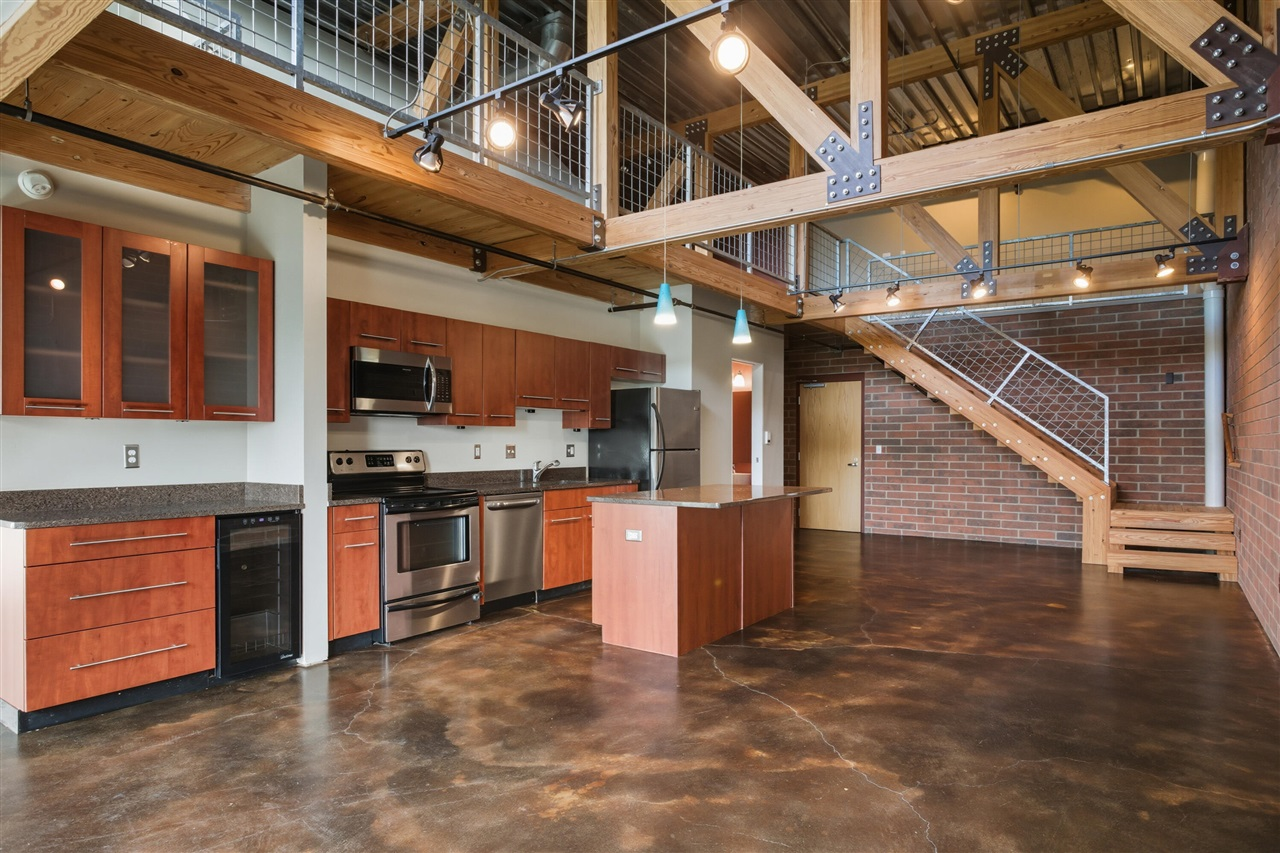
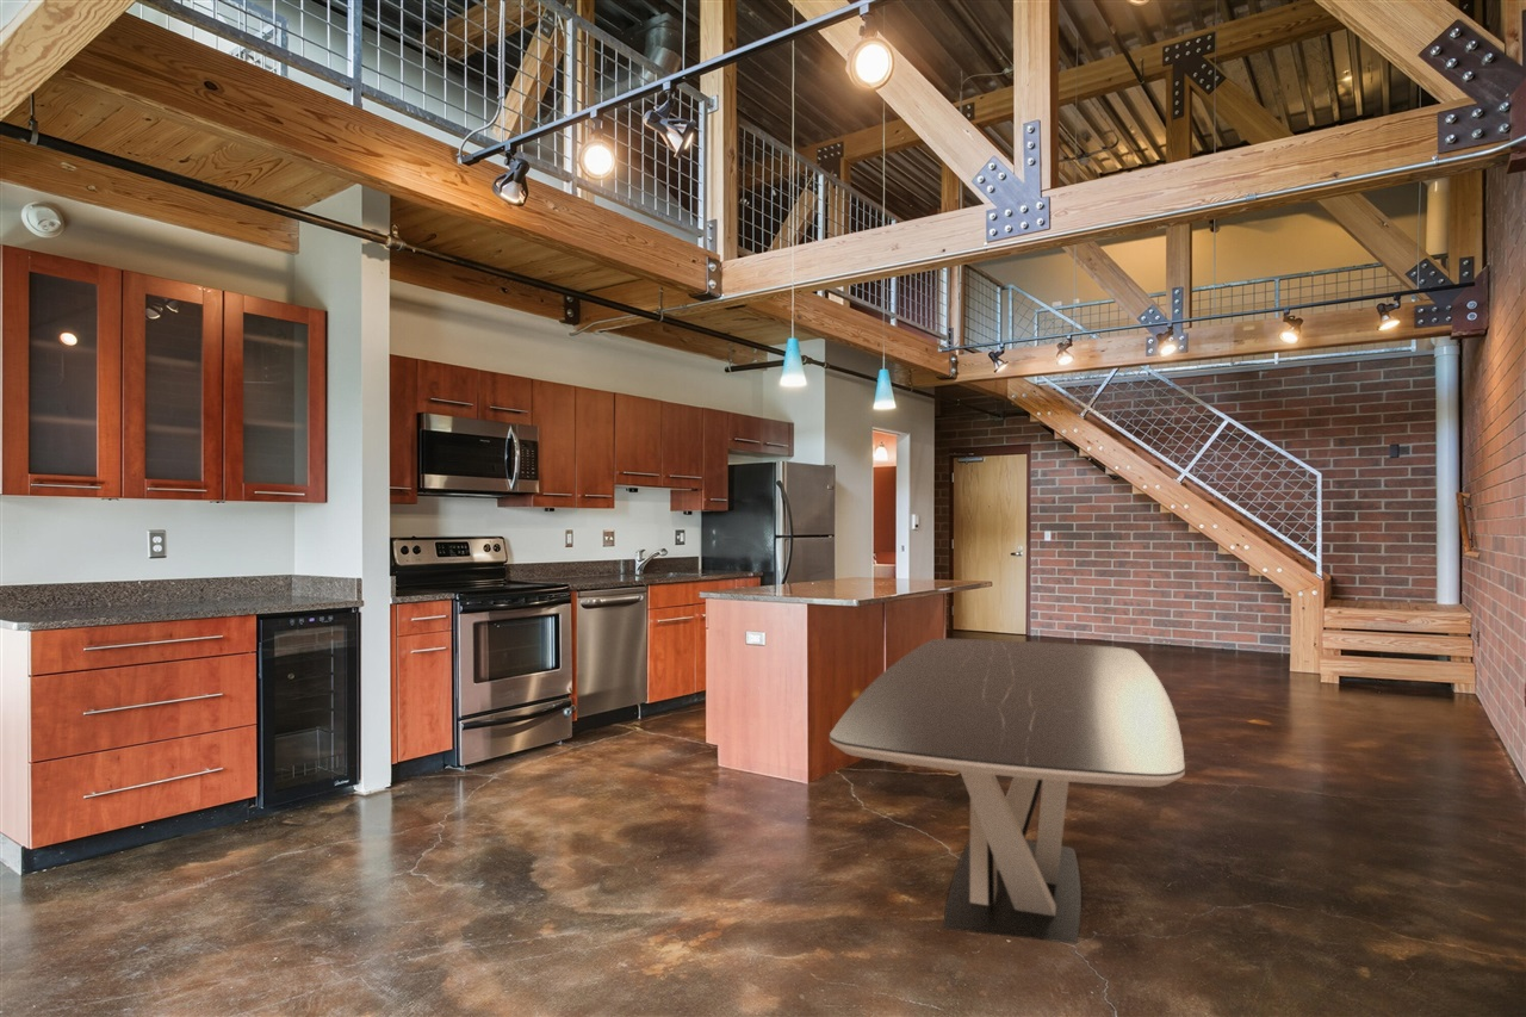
+ dining table (1016, 783)
